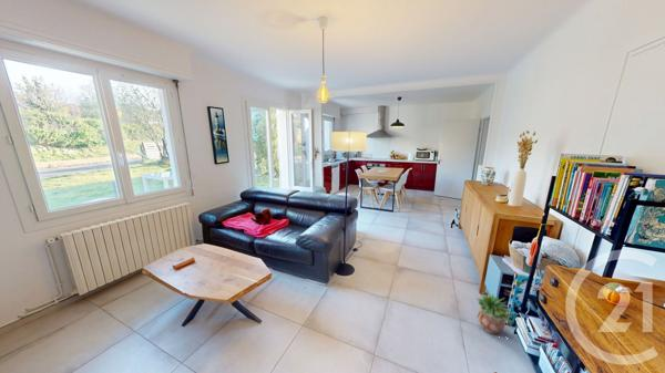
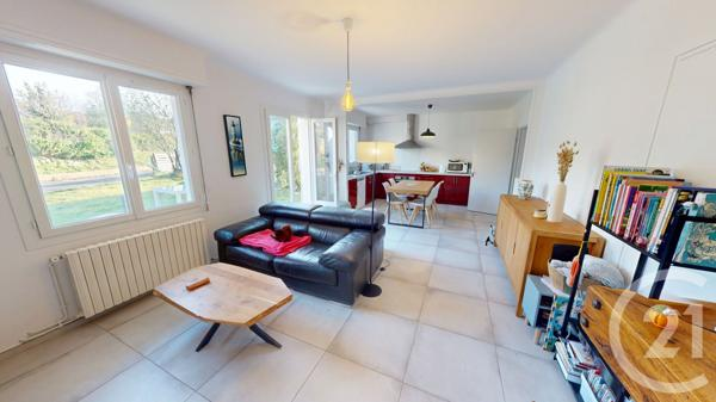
- potted plant (493, 312)
